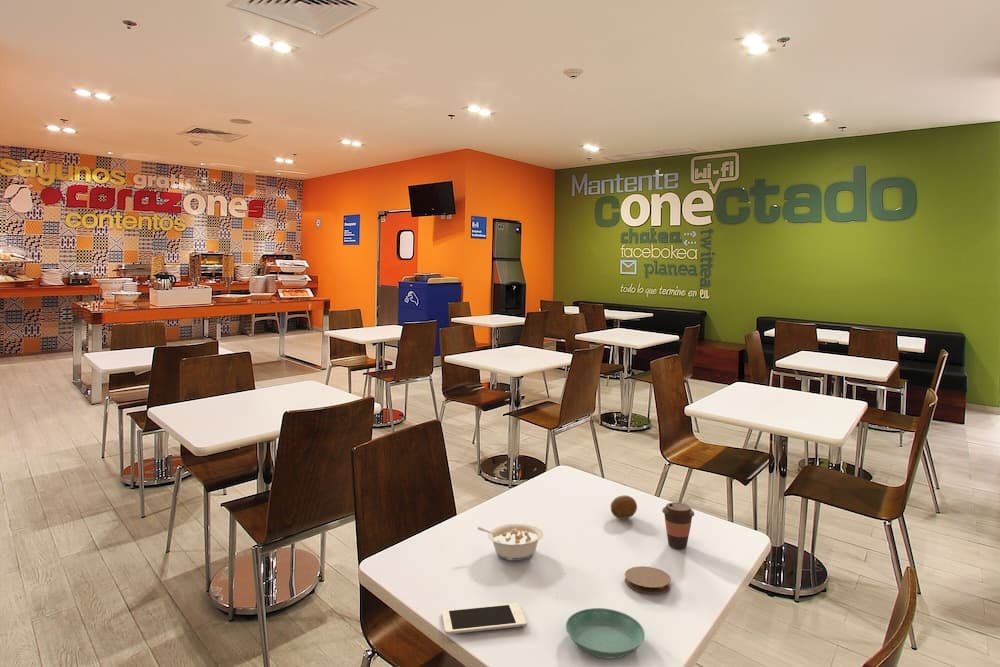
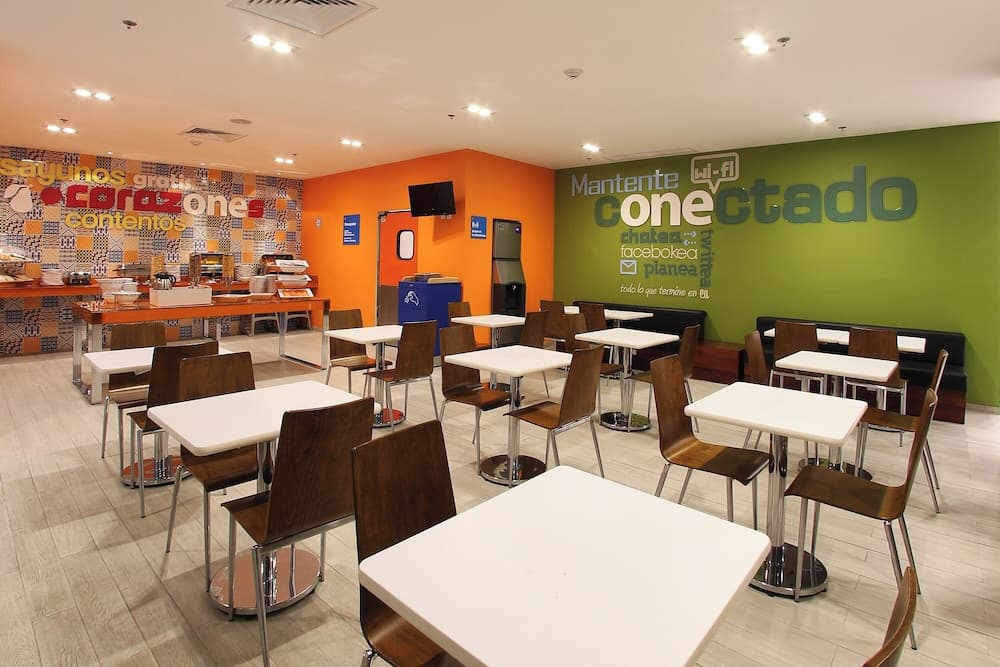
- saucer (604, 635)
- coaster (647, 579)
- legume (513, 541)
- fruit (623, 507)
- coffee cup (677, 525)
- cell phone (483, 618)
